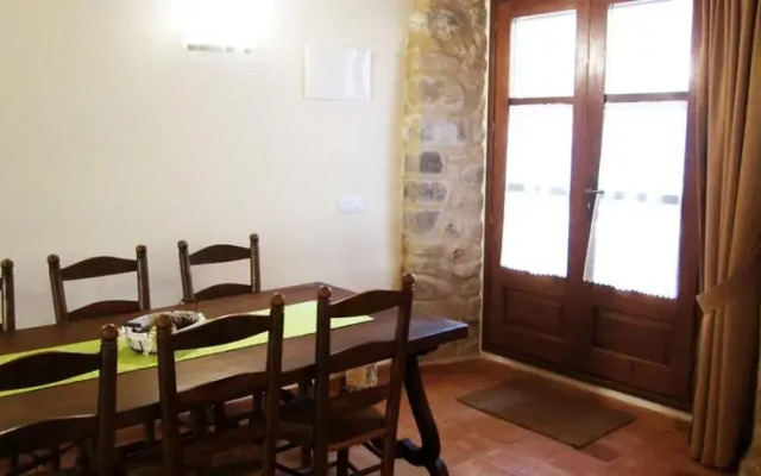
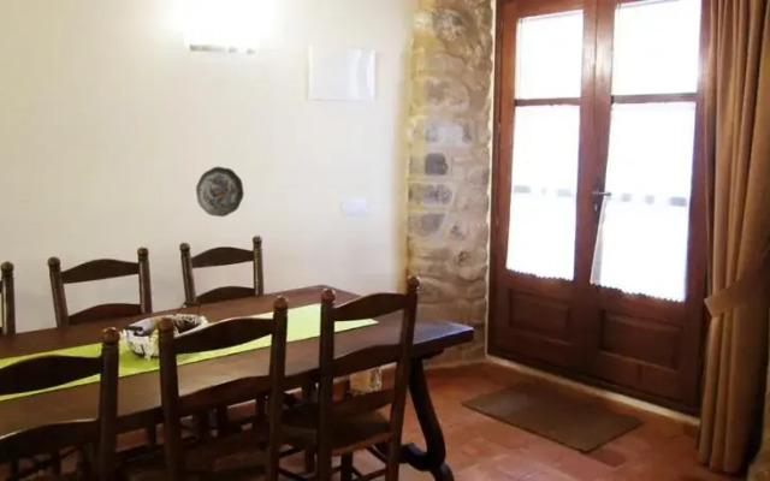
+ decorative plate (219, 191)
